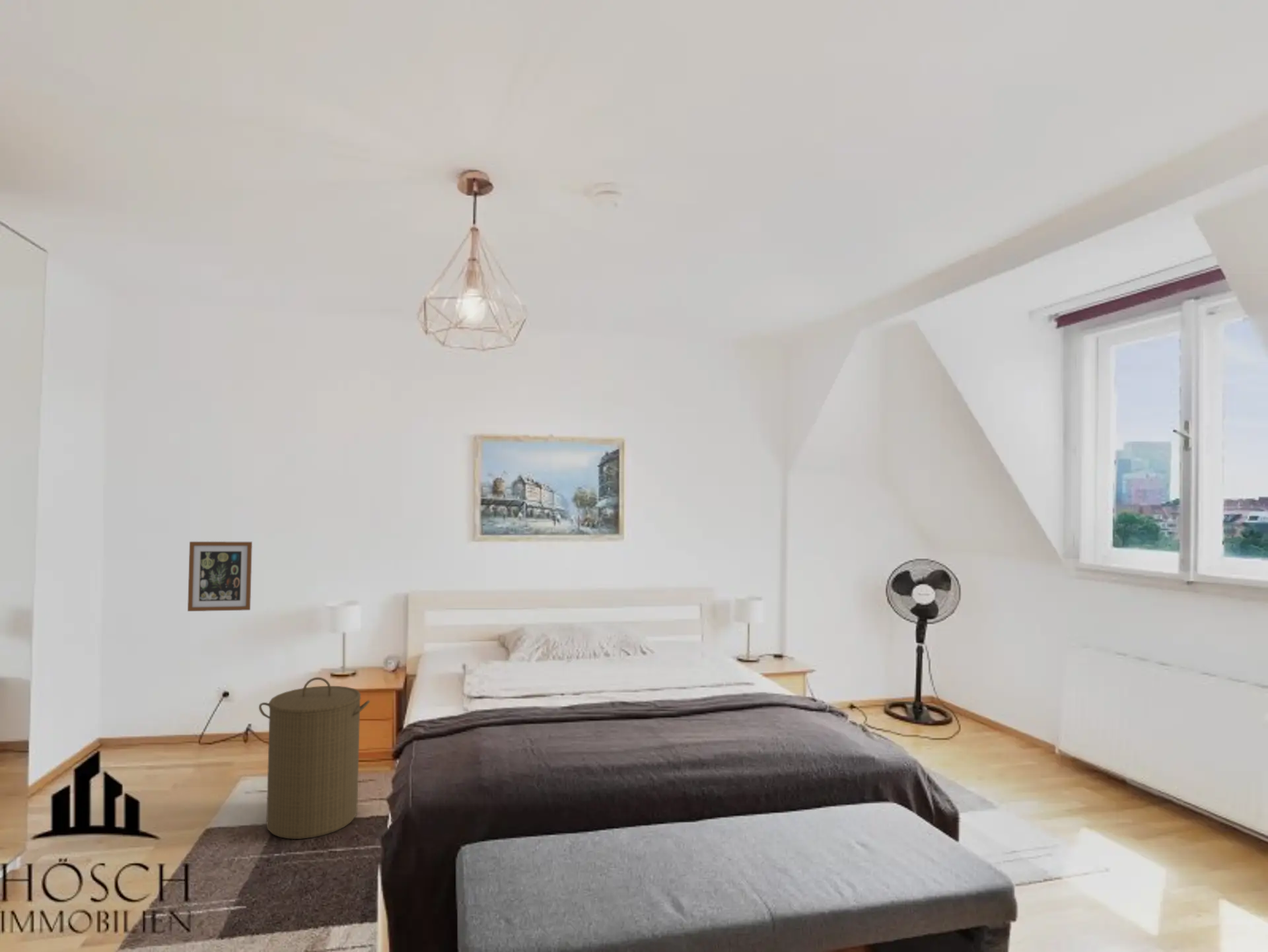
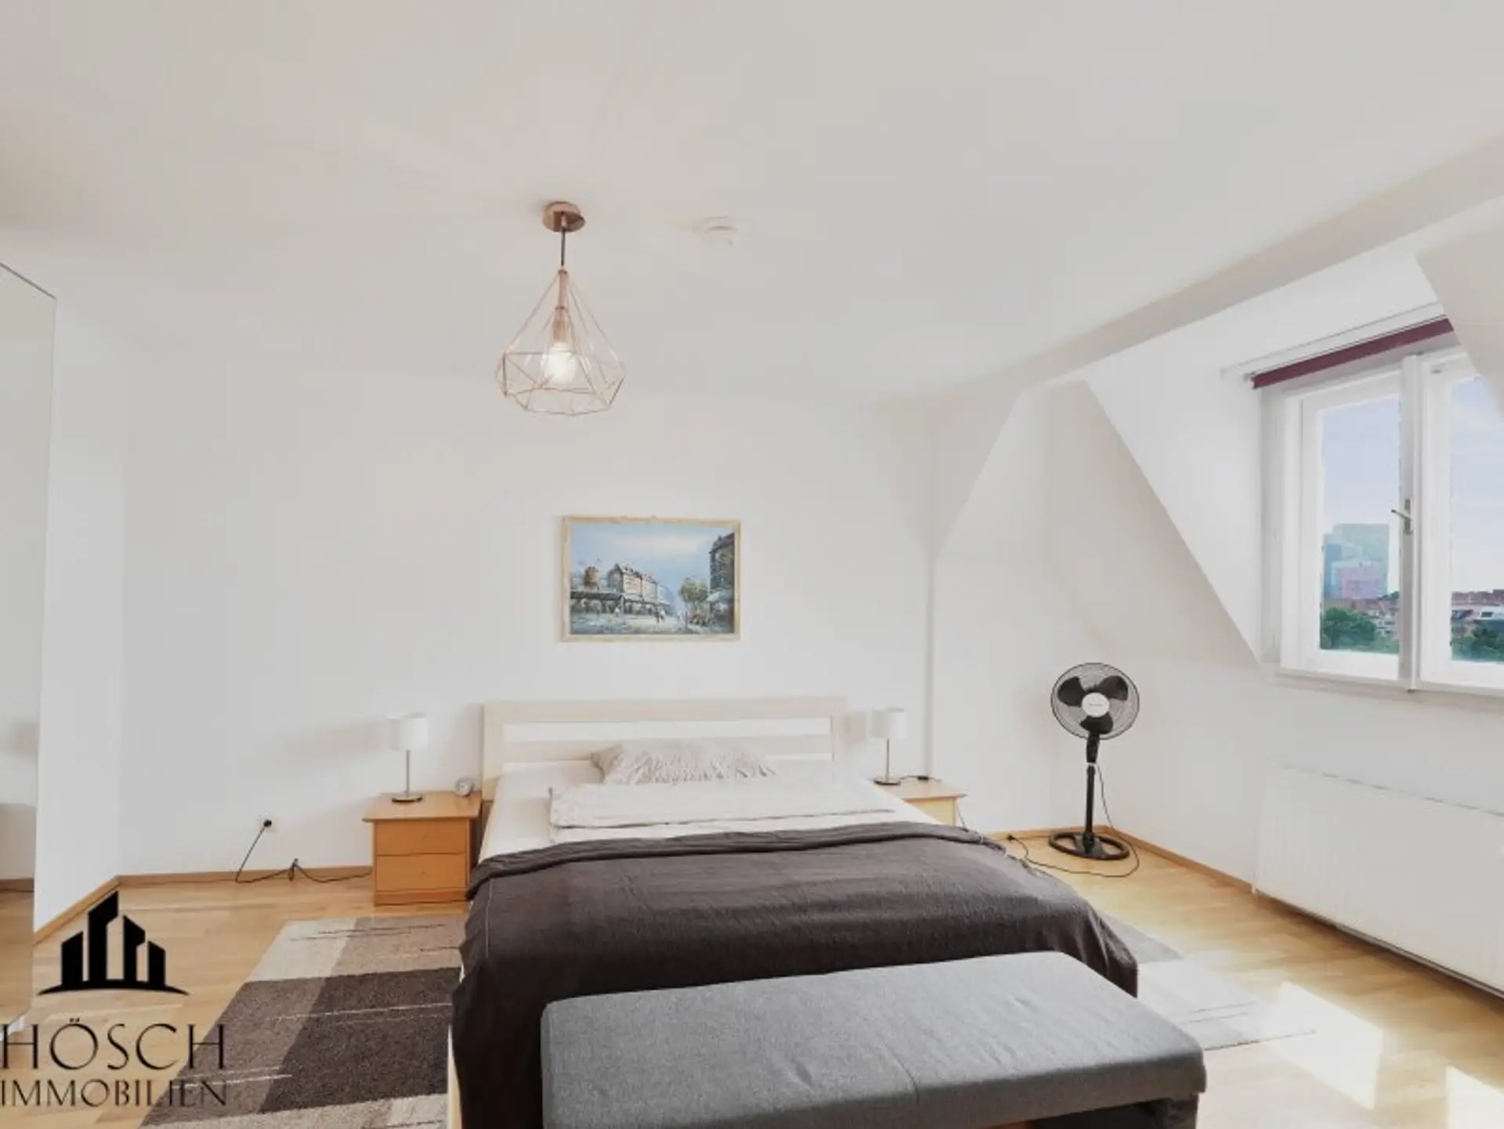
- wall art (220, 576)
- laundry hamper (314, 748)
